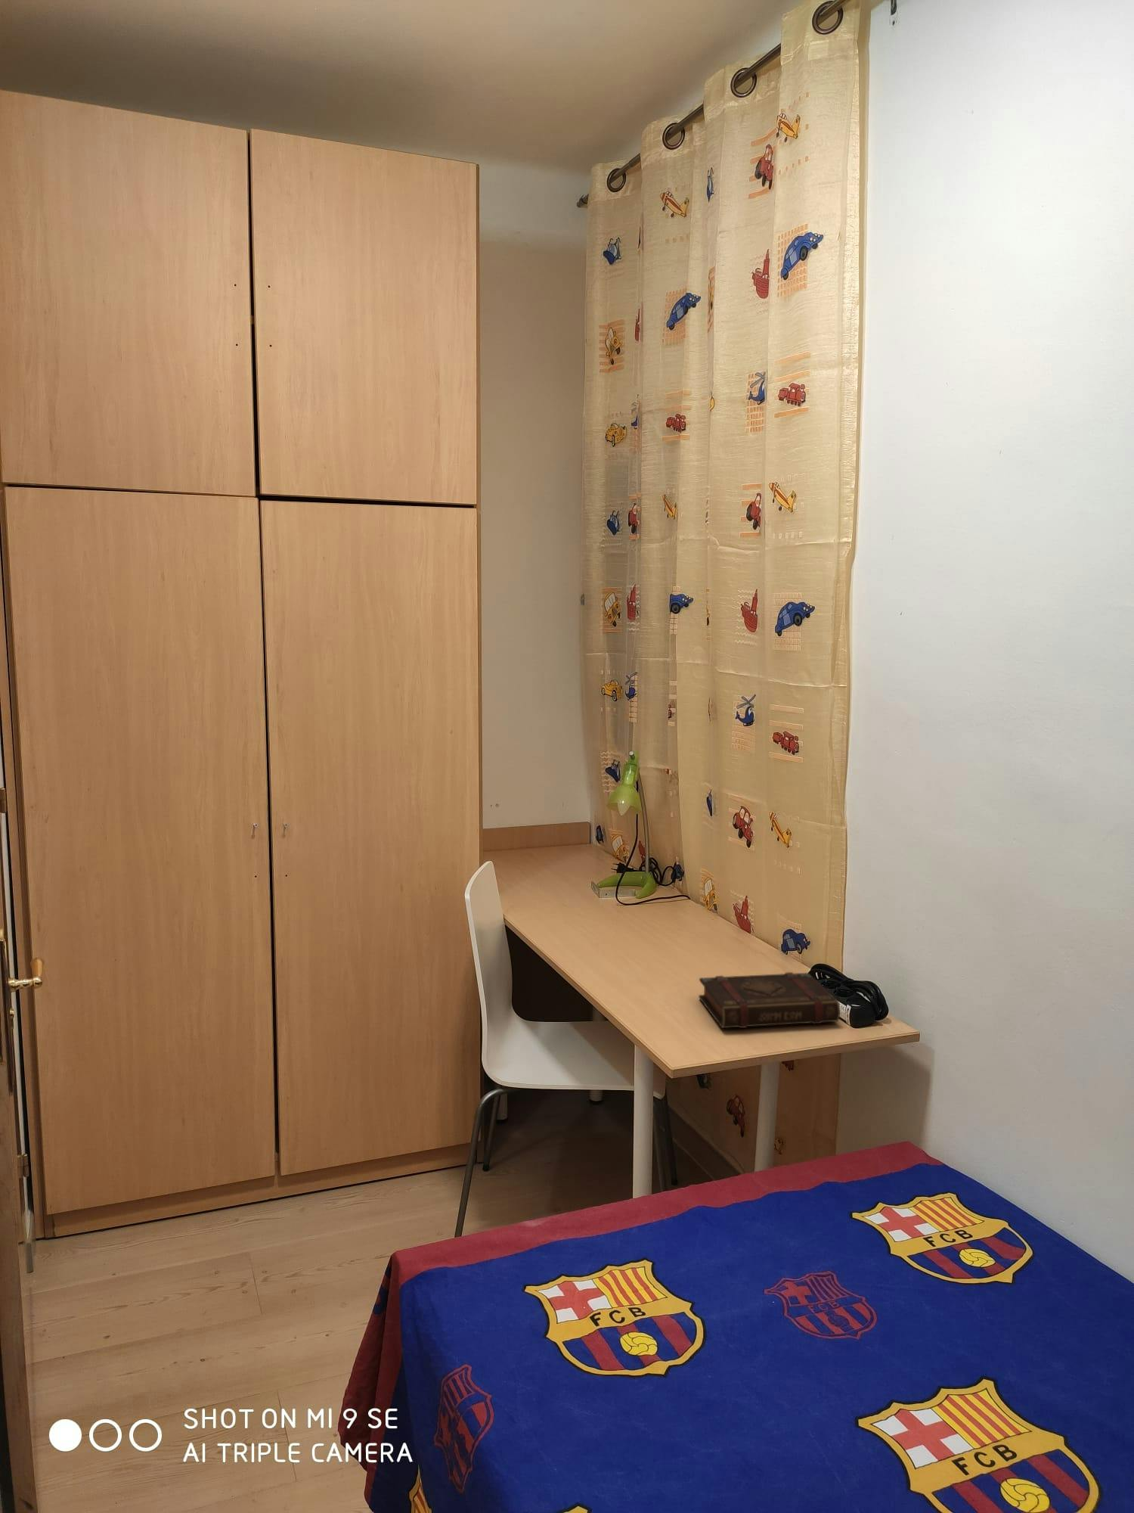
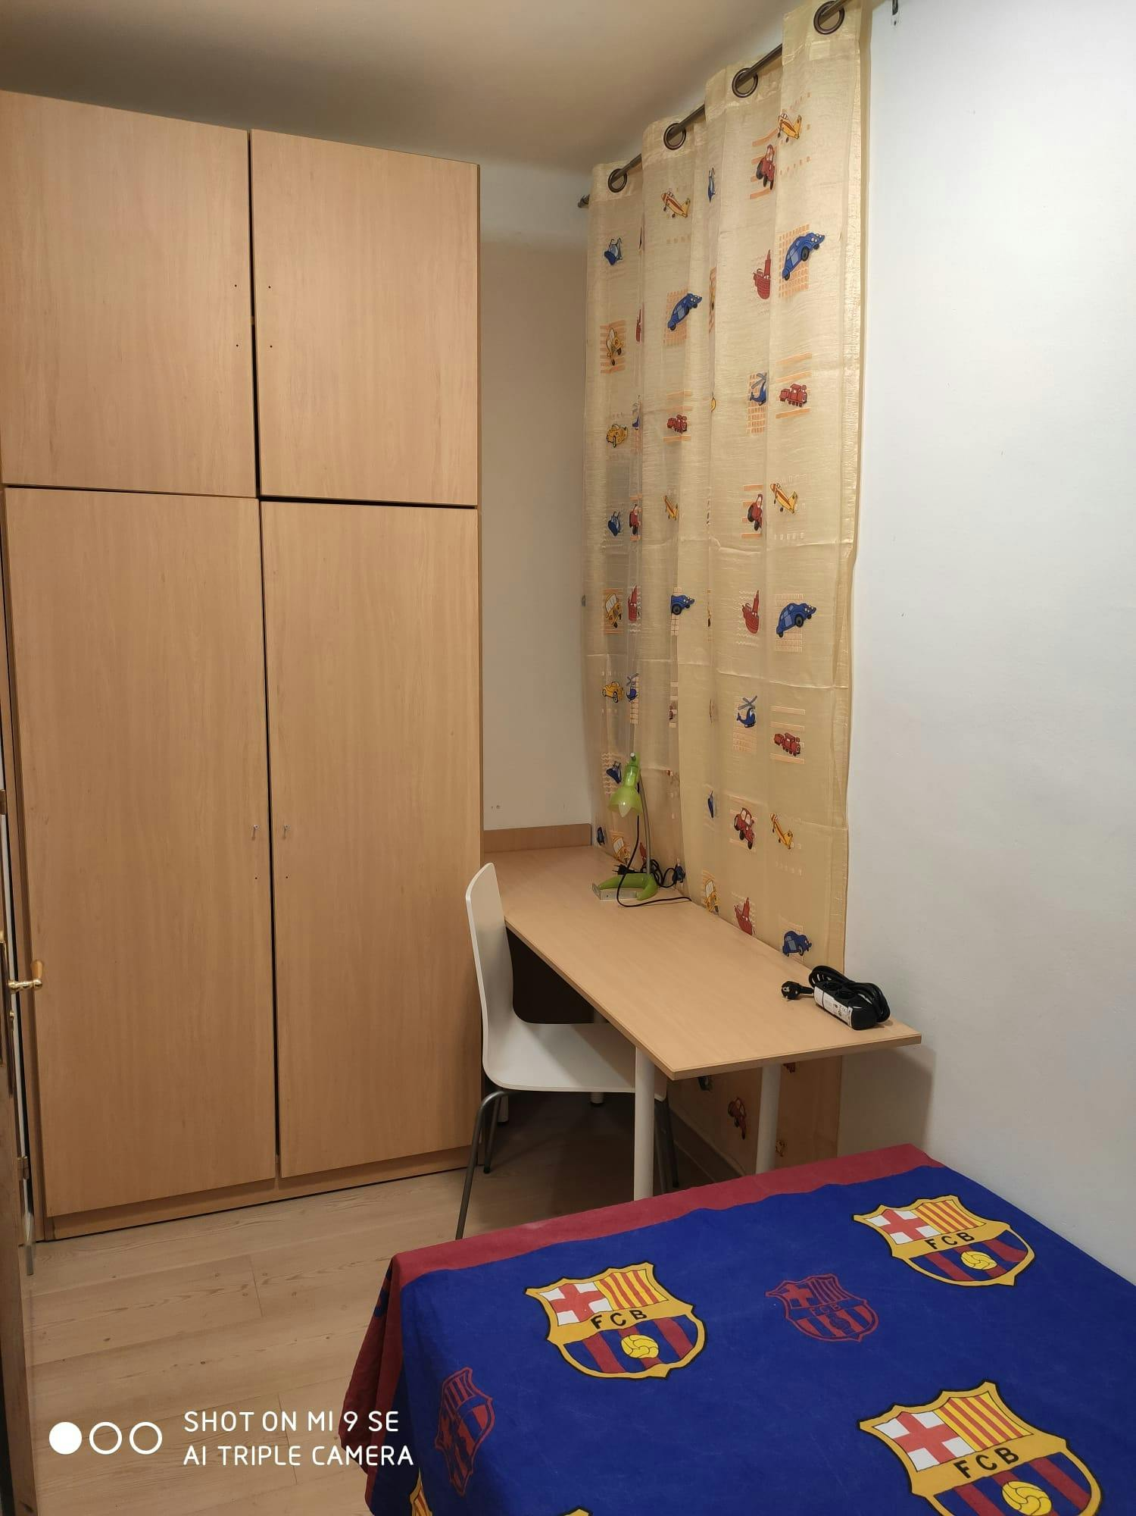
- book (767, 998)
